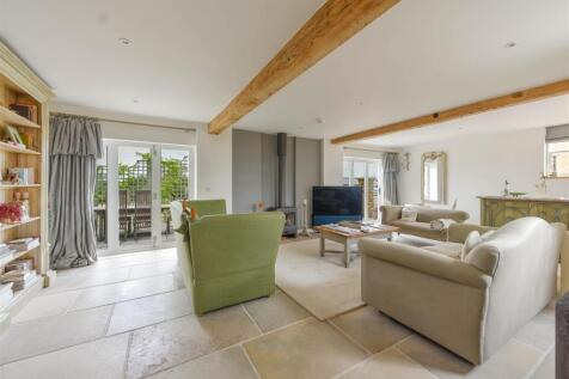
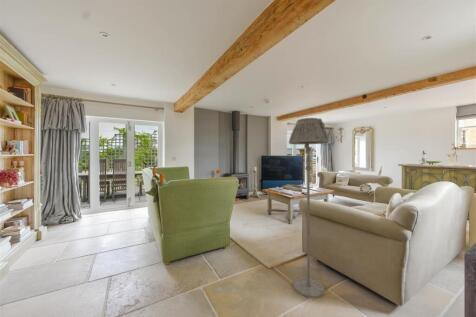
+ floor lamp (308, 203)
